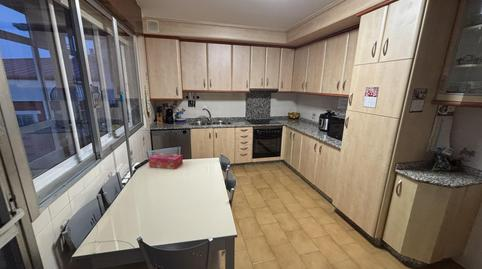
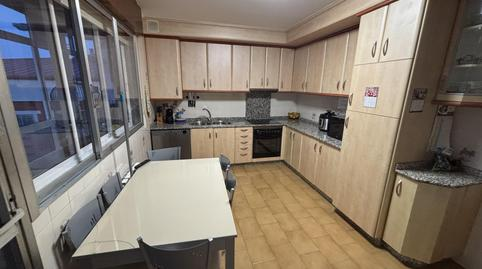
- tissue box (166, 160)
